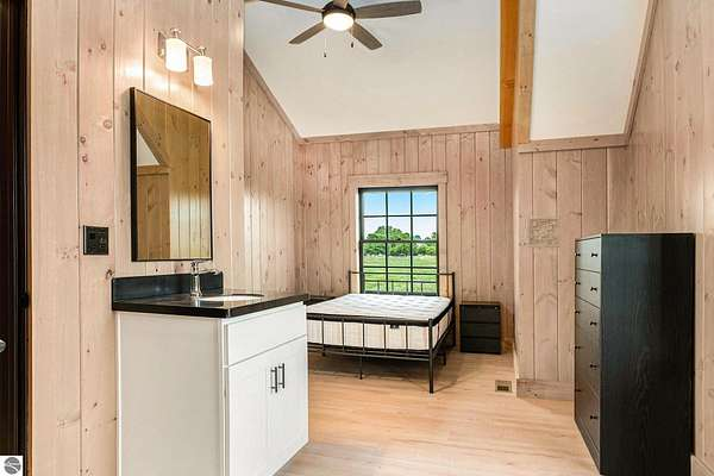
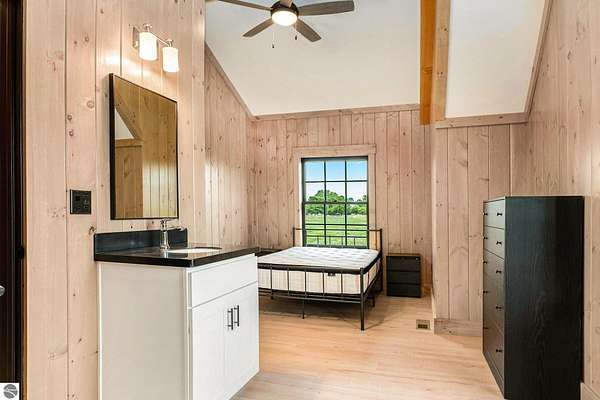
- wall ornament (543, 232)
